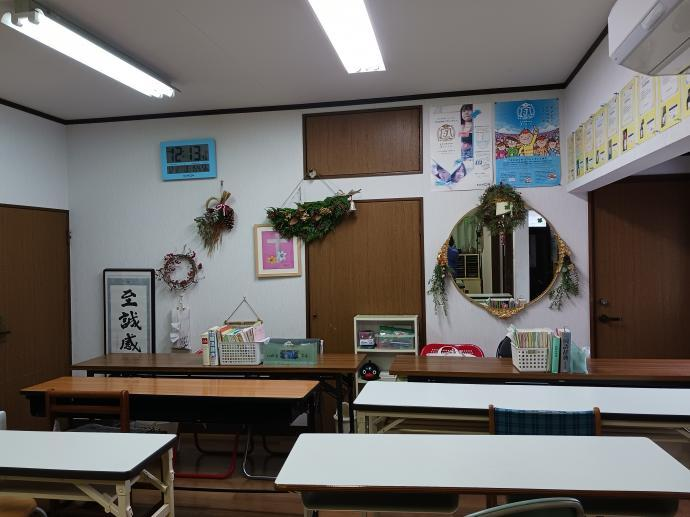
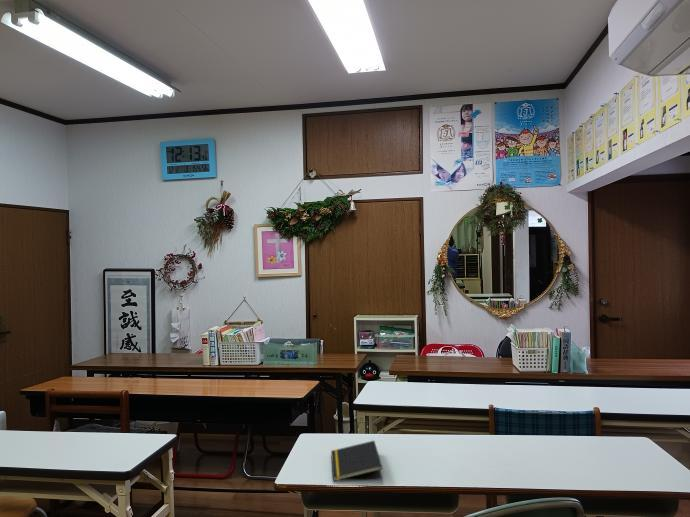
+ notepad (355, 459)
